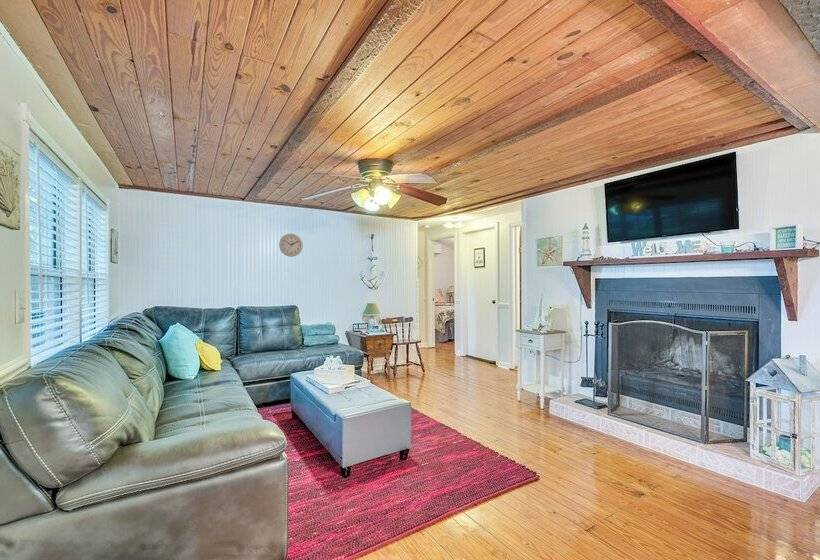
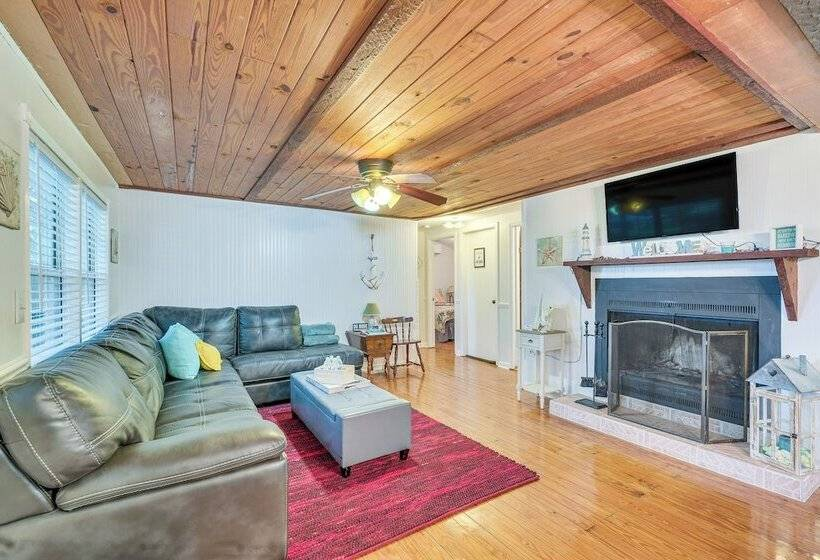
- wall clock (291, 245)
